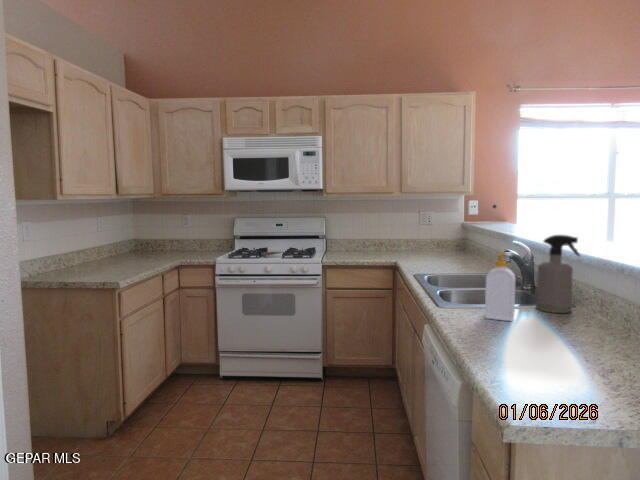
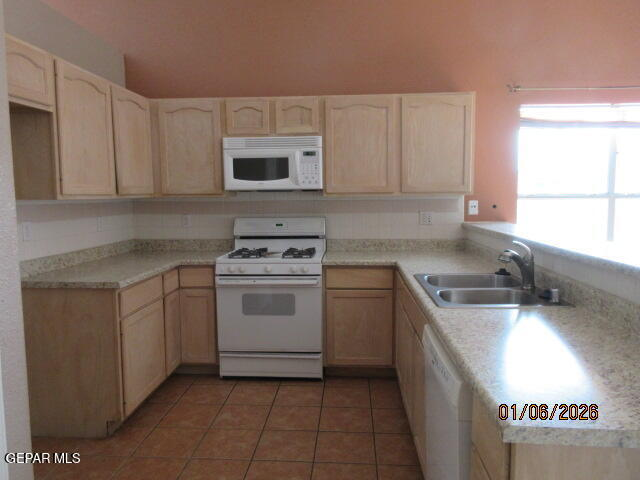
- spray bottle (557, 272)
- soap bottle (500, 285)
